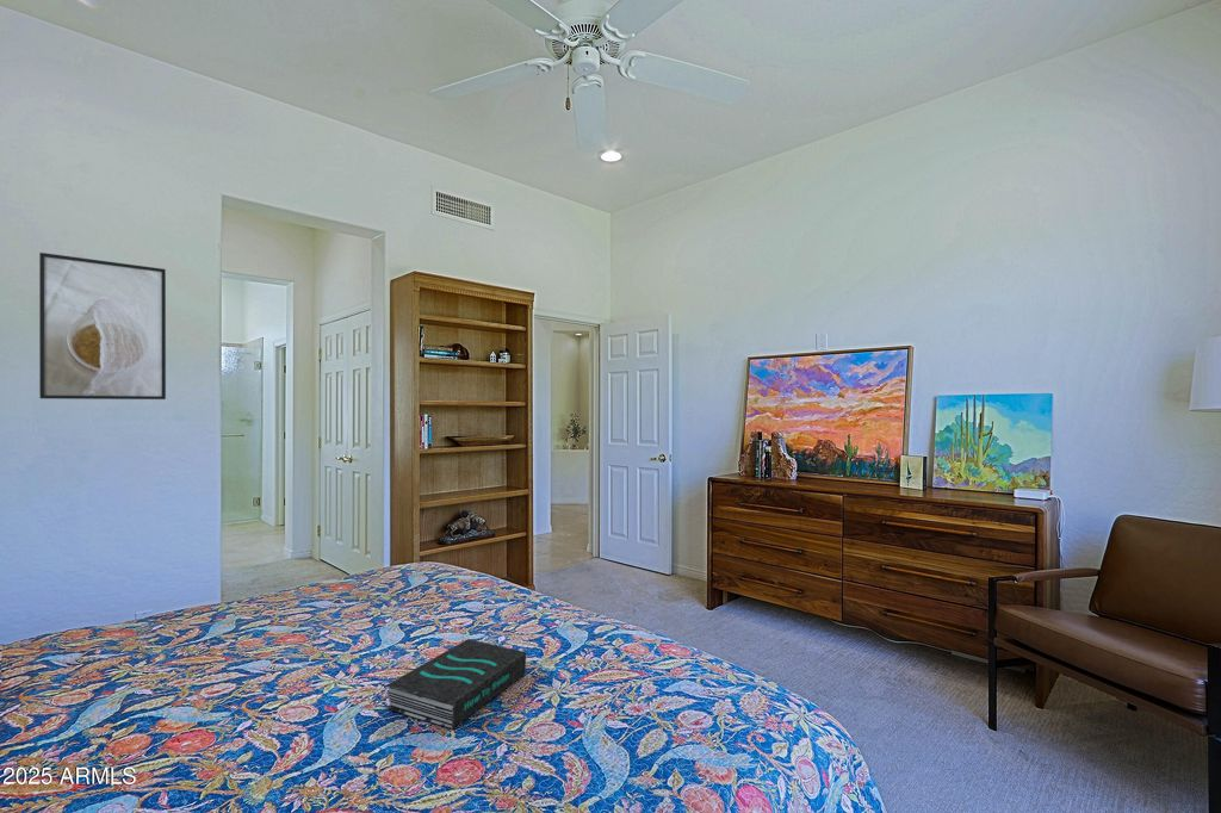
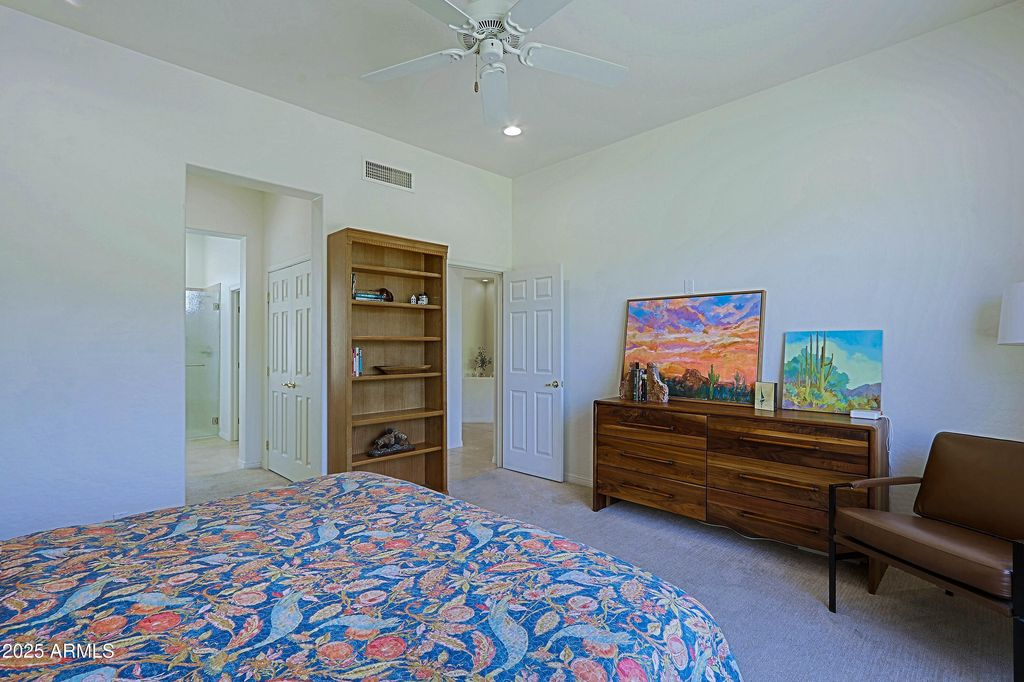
- book (460, 678)
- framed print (106, 330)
